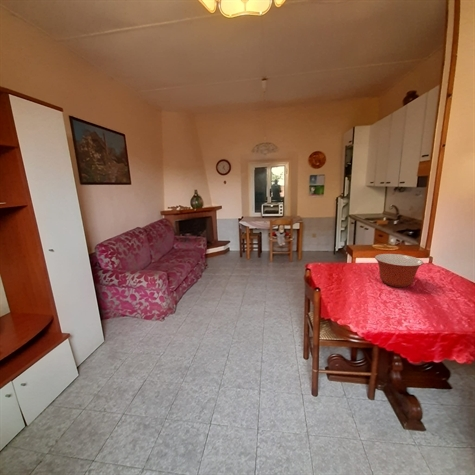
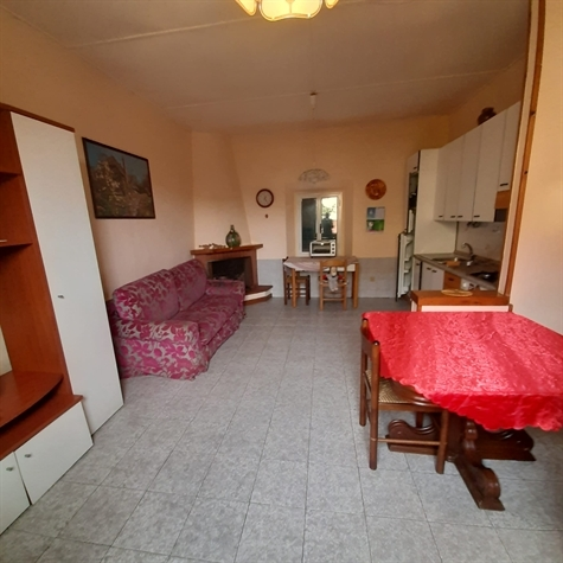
- mixing bowl (396, 271)
